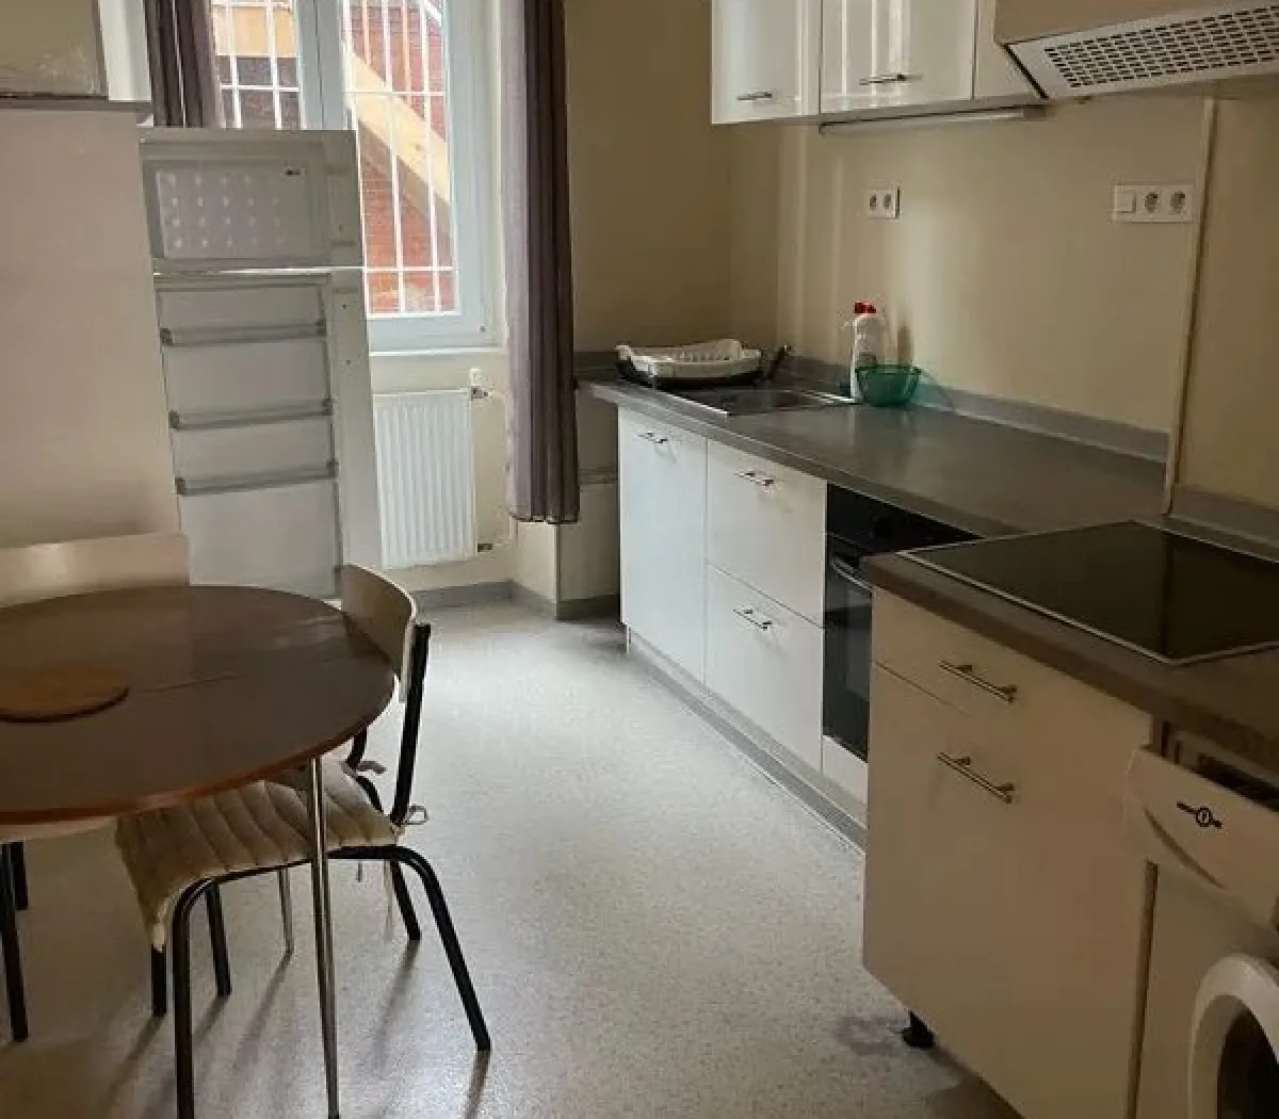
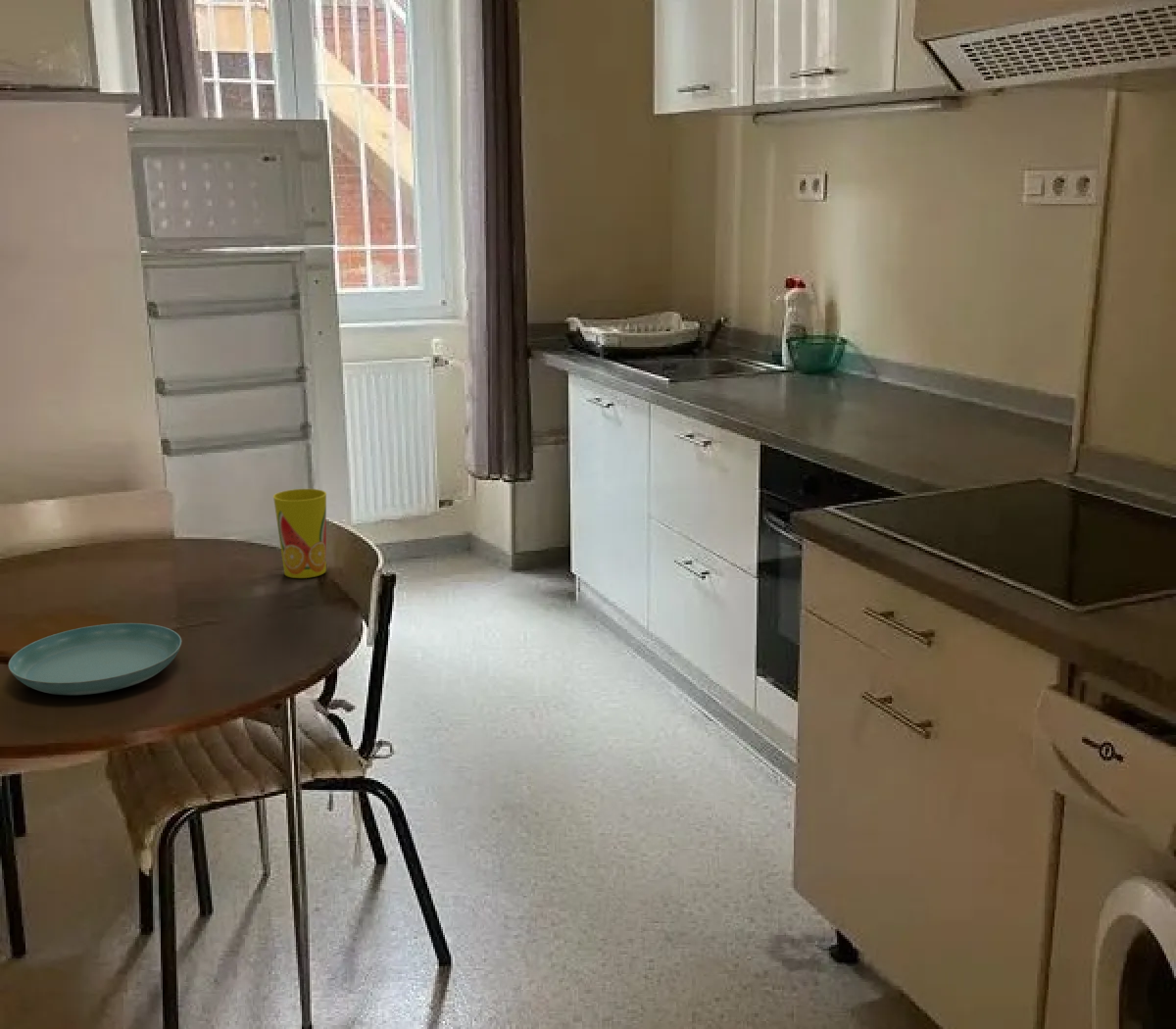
+ cup (302, 533)
+ saucer (97, 660)
